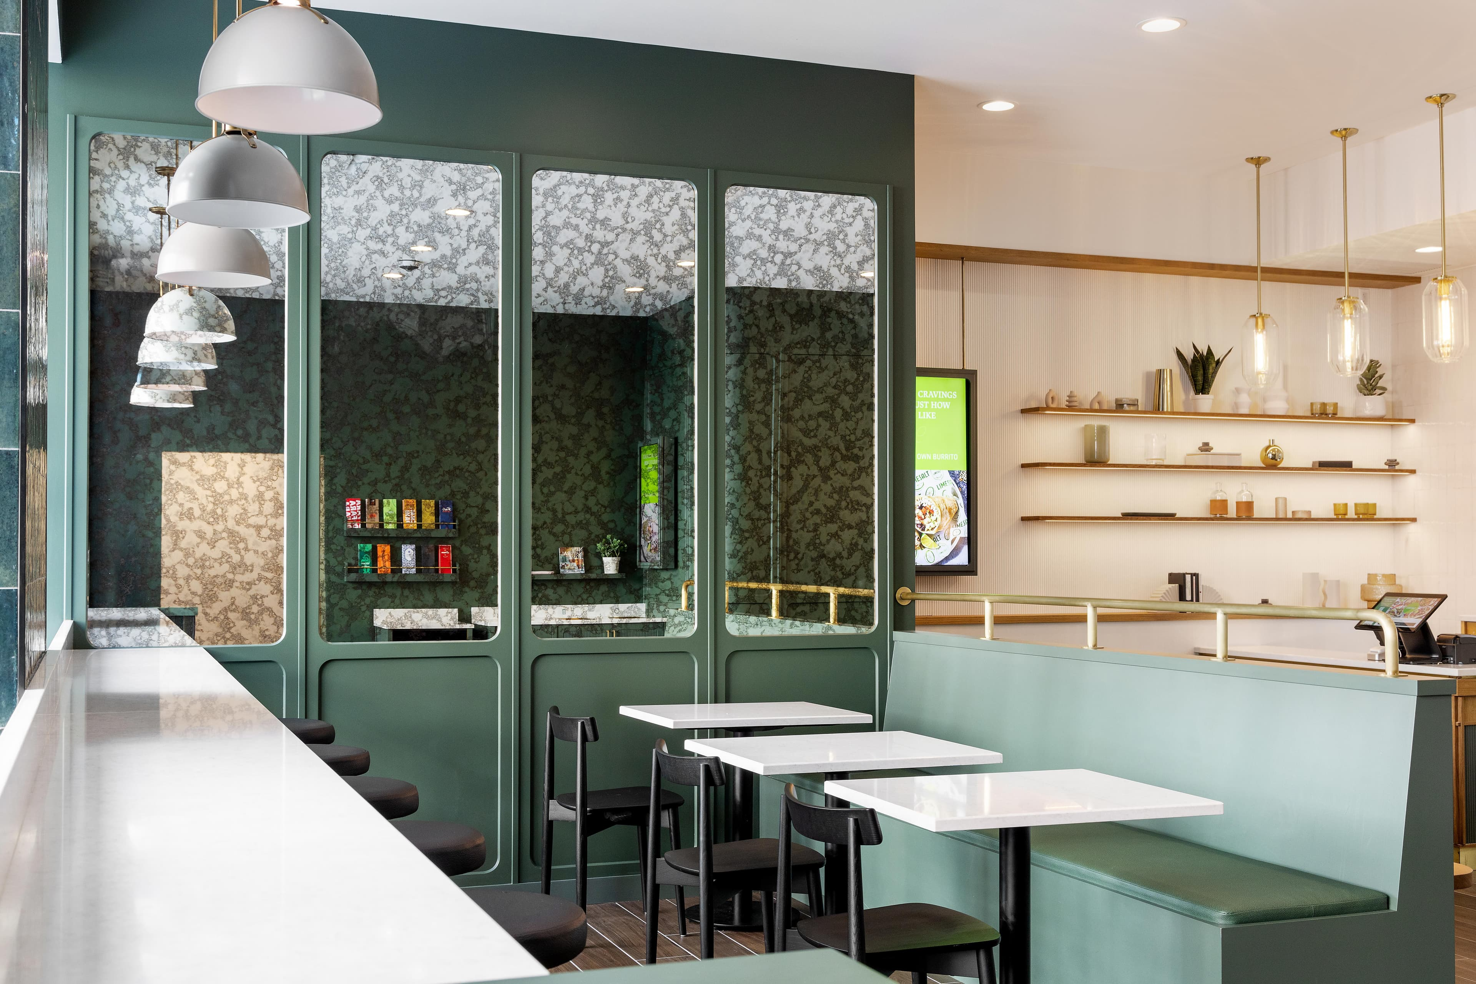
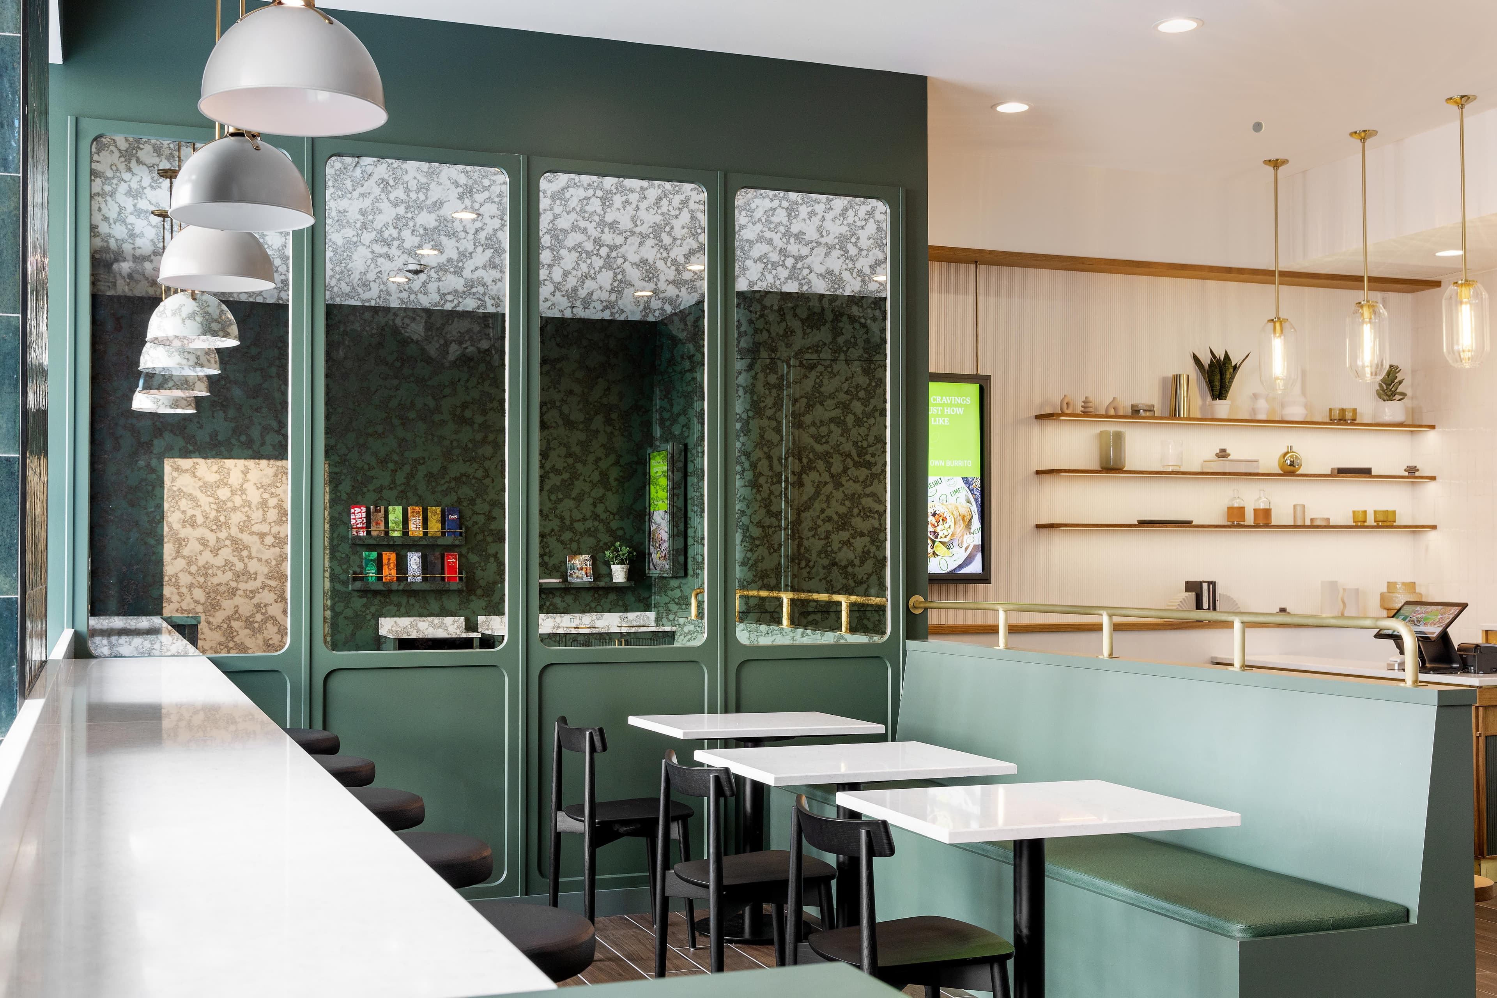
+ eyeball (1258, 127)
